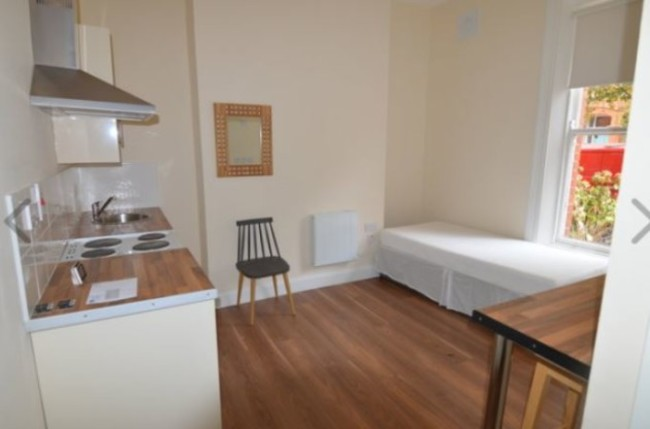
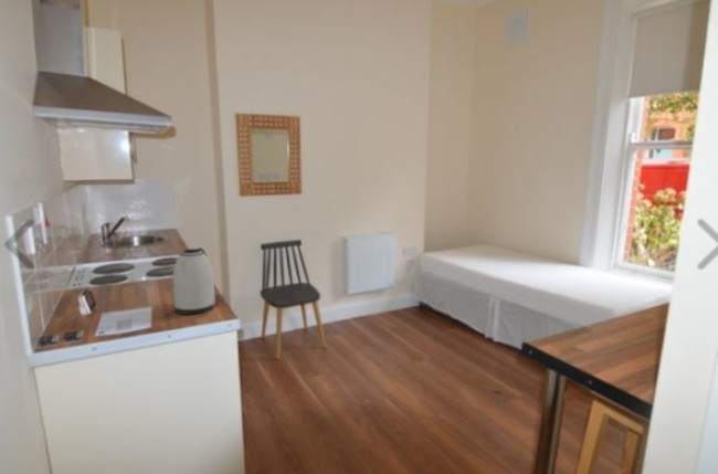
+ kettle (196, 276)
